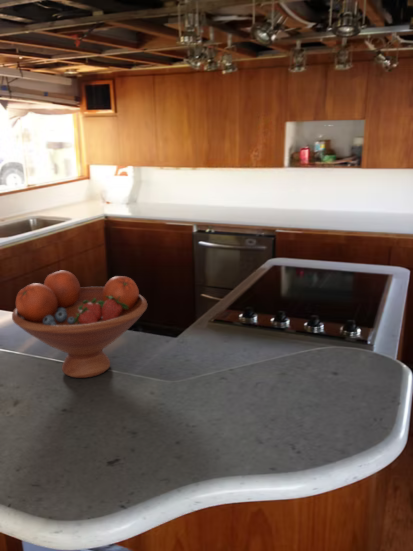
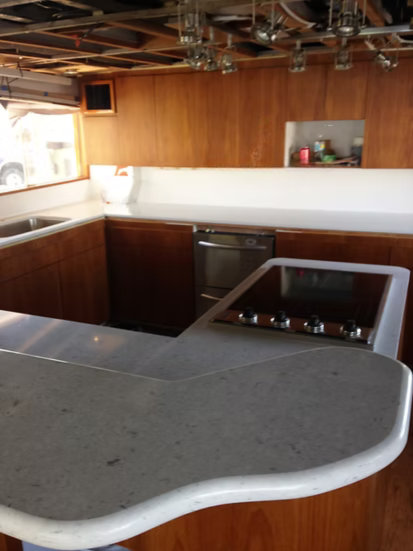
- fruit bowl (82, 325)
